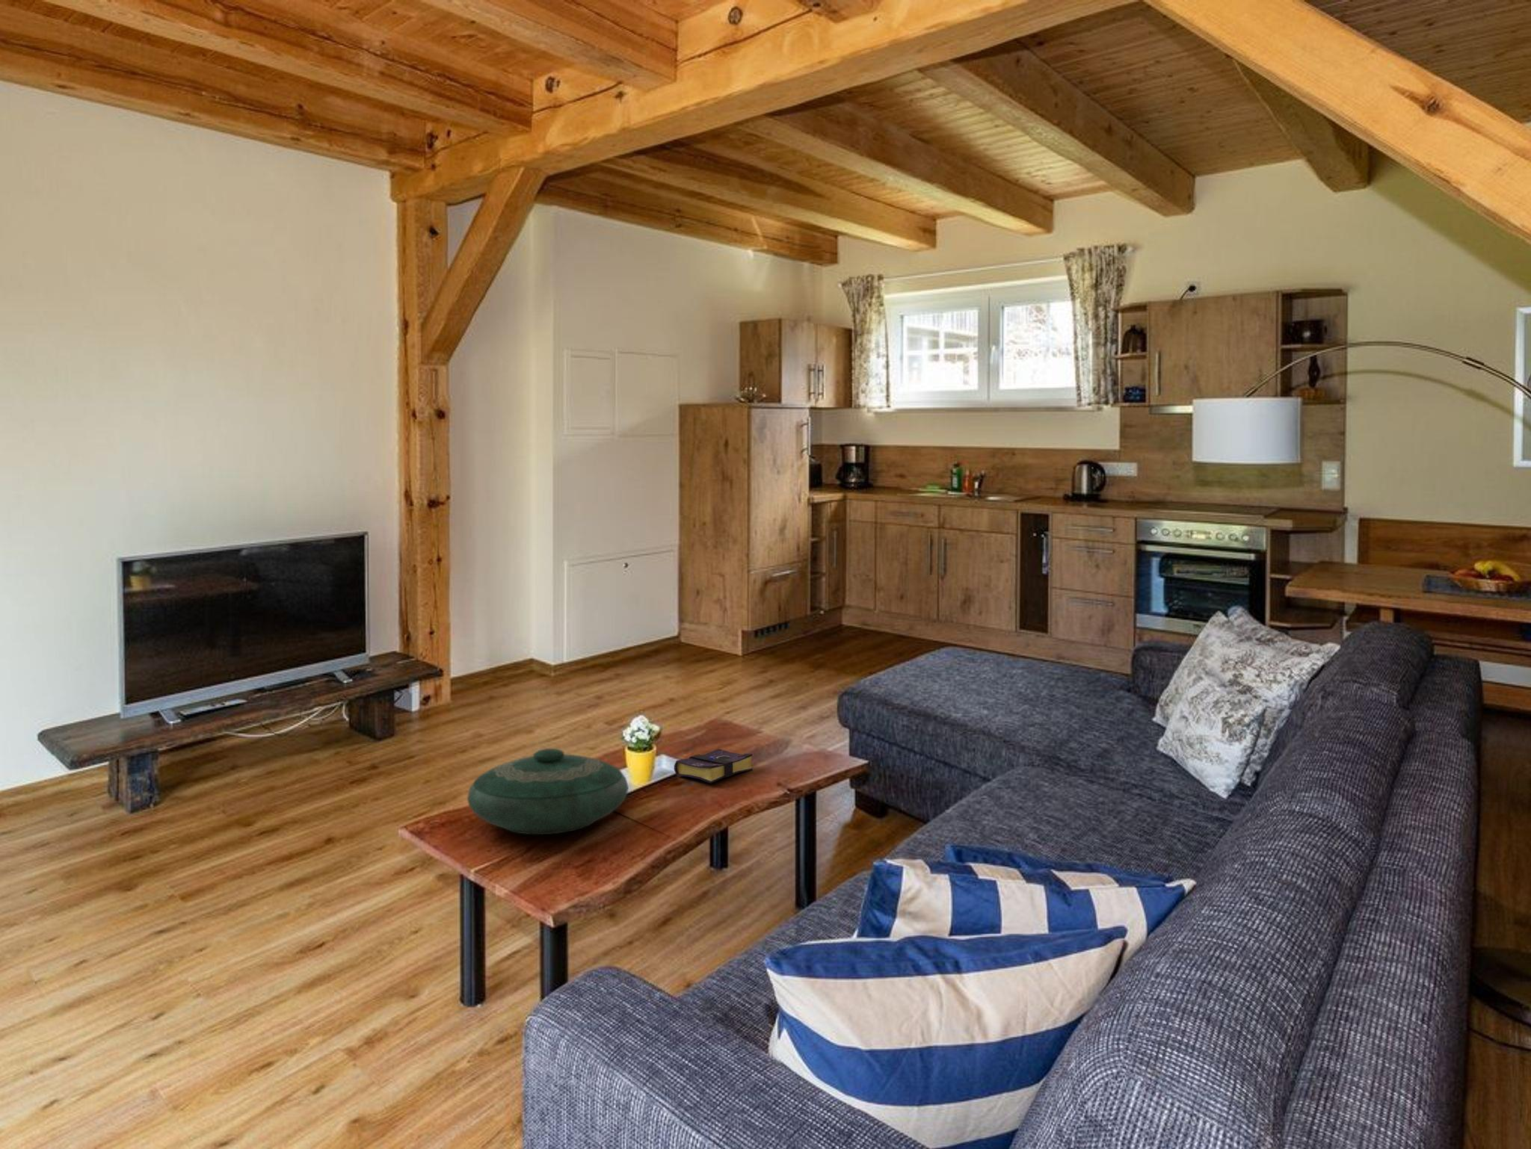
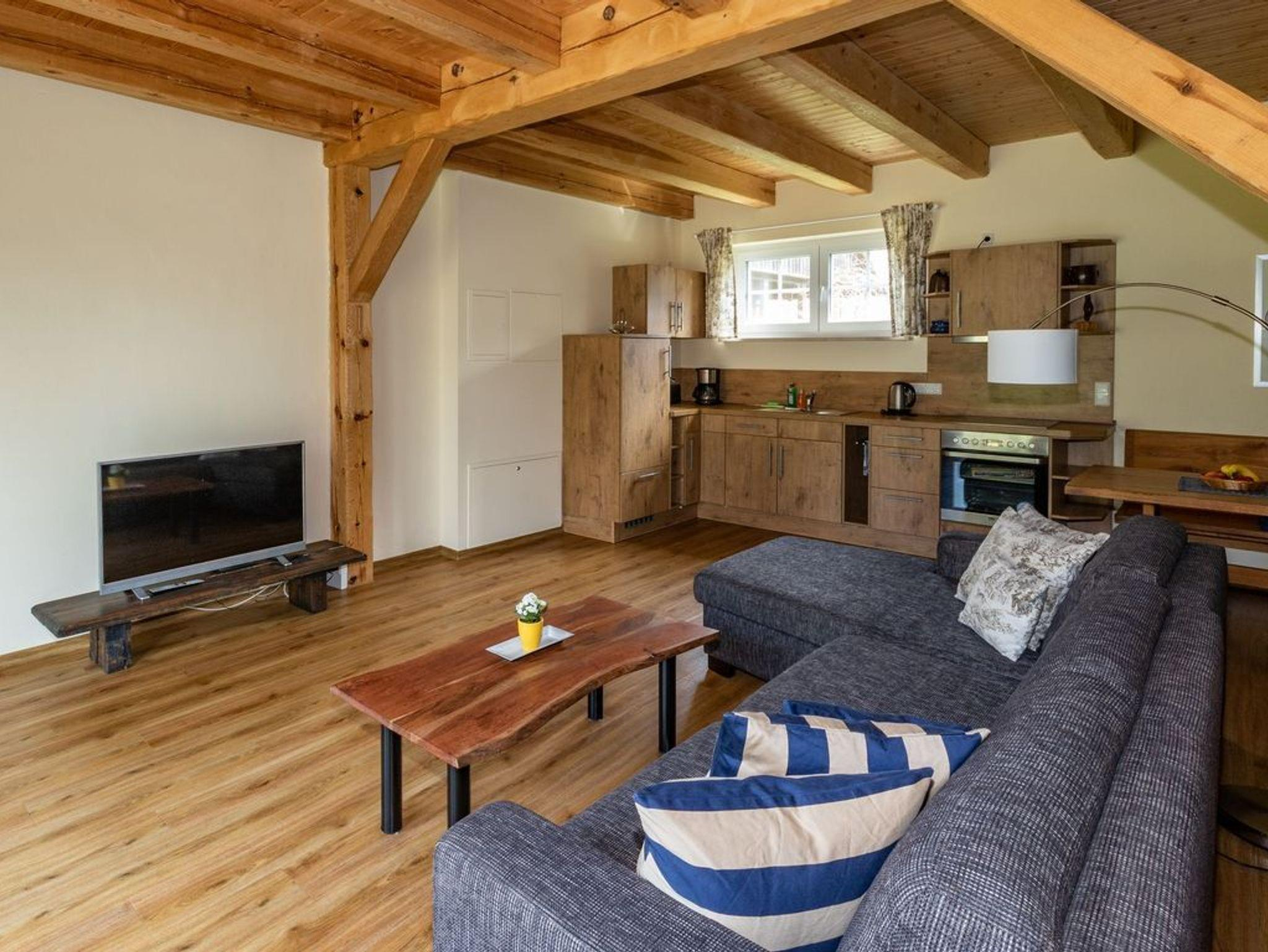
- decorative bowl (548, 785)
- book (714, 764)
